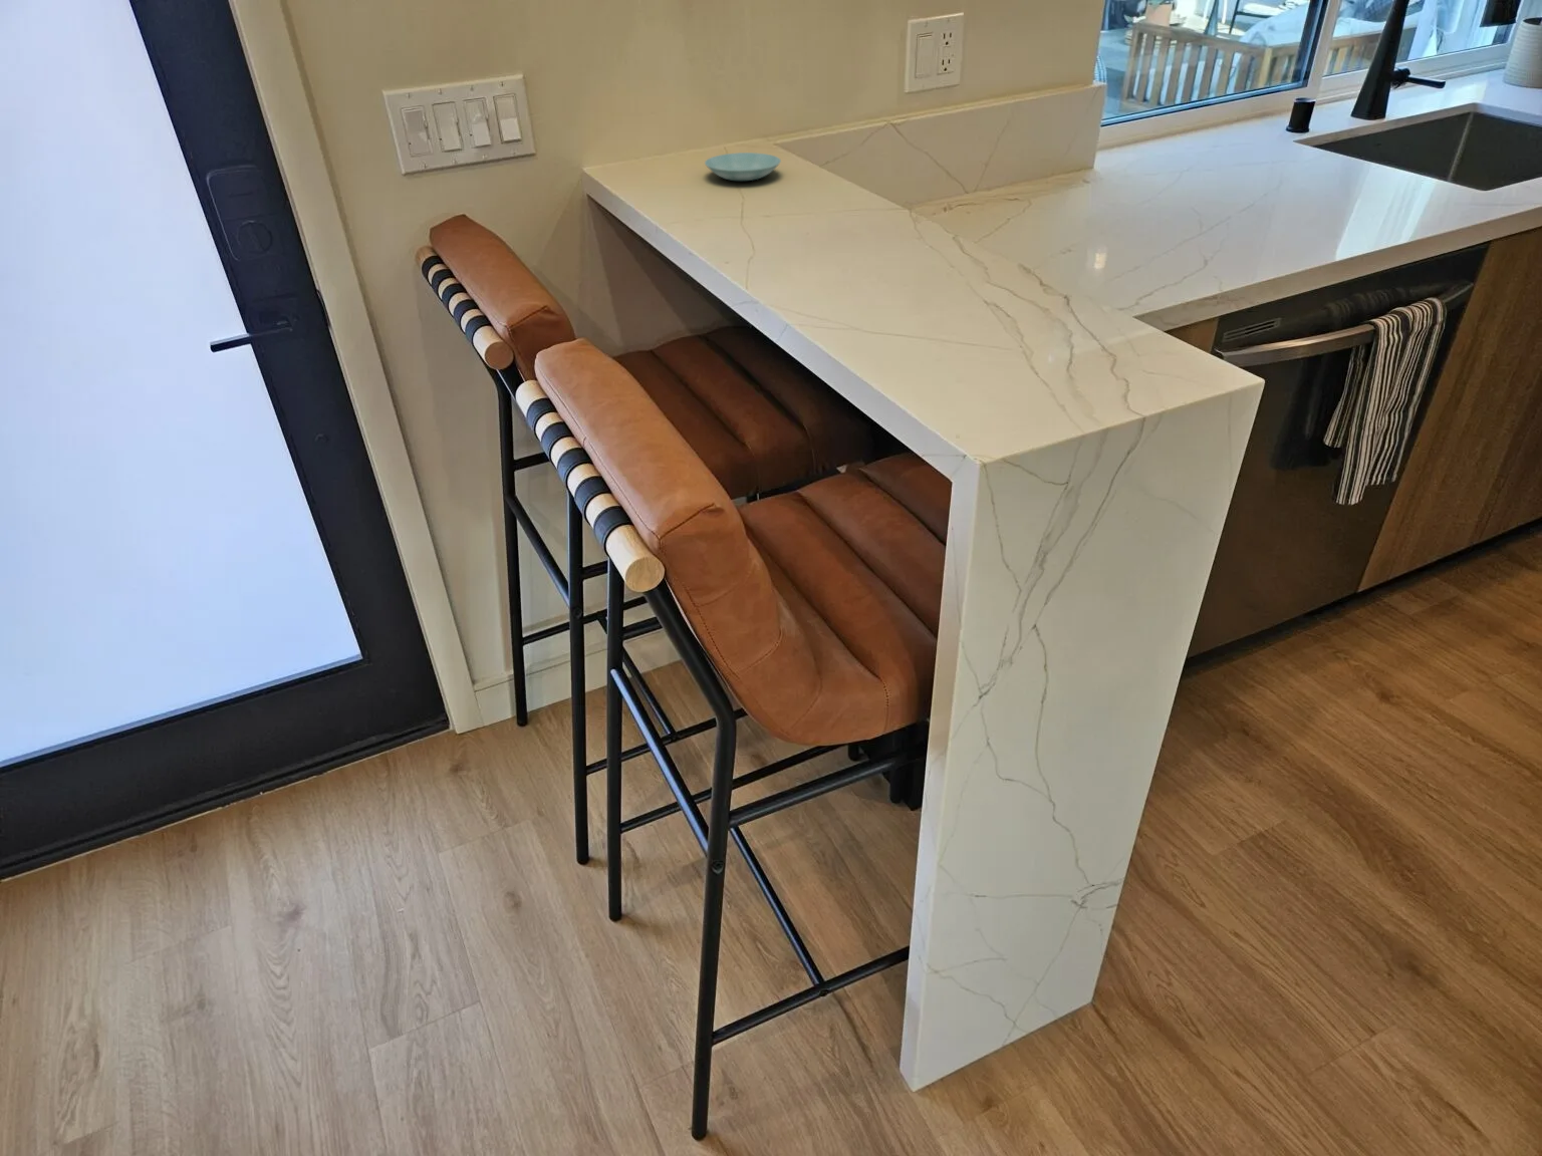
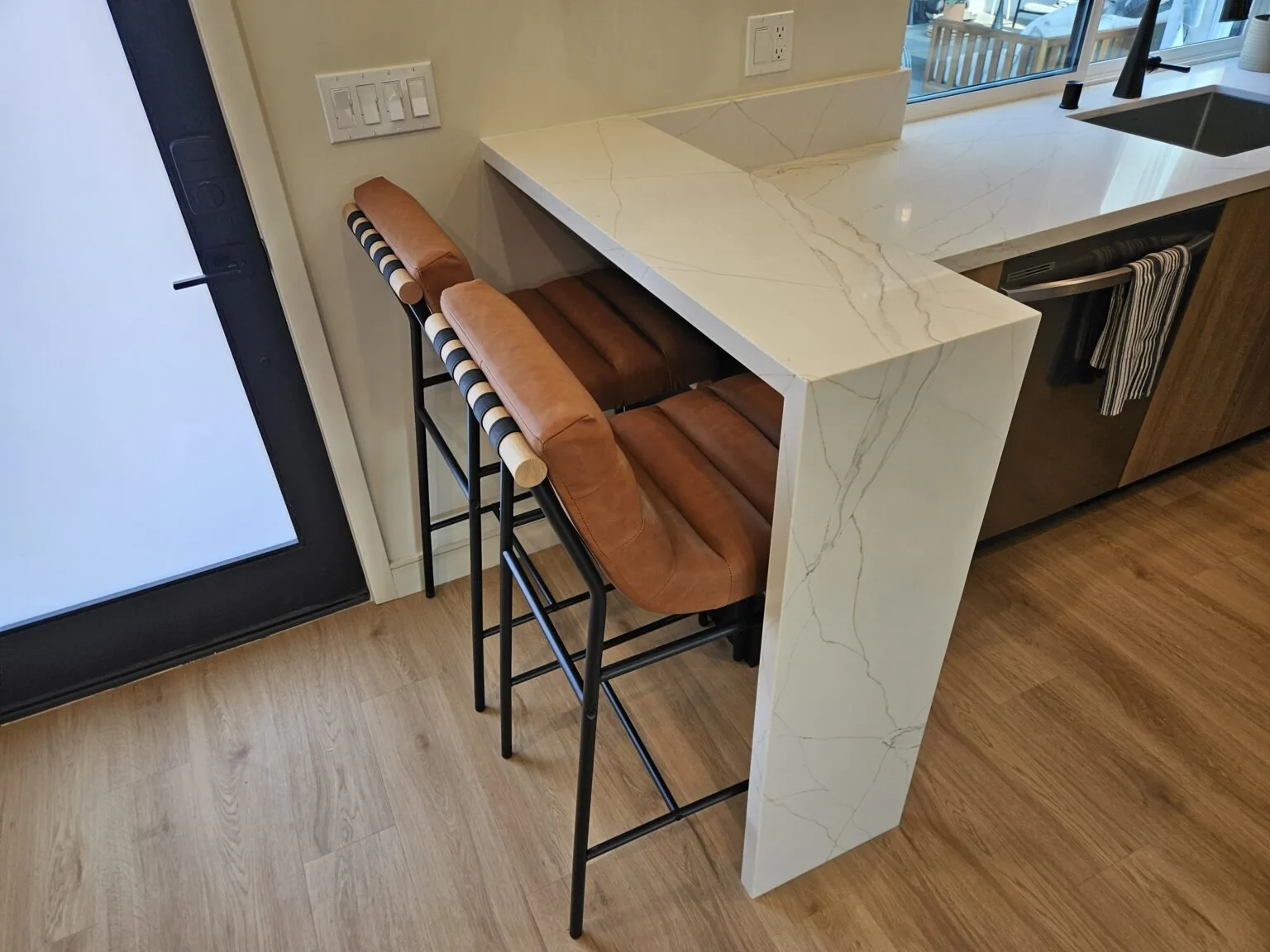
- saucer (743, 168)
